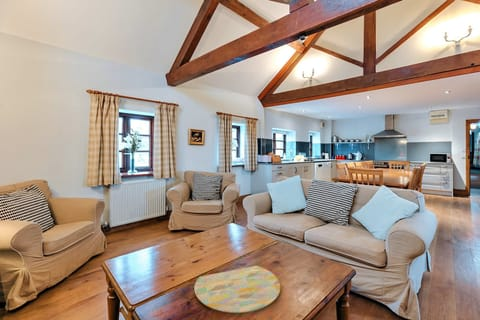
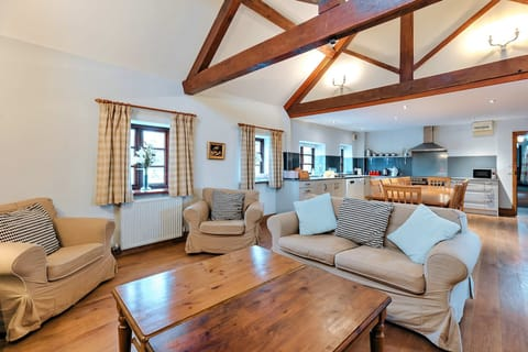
- decorative tray (237, 283)
